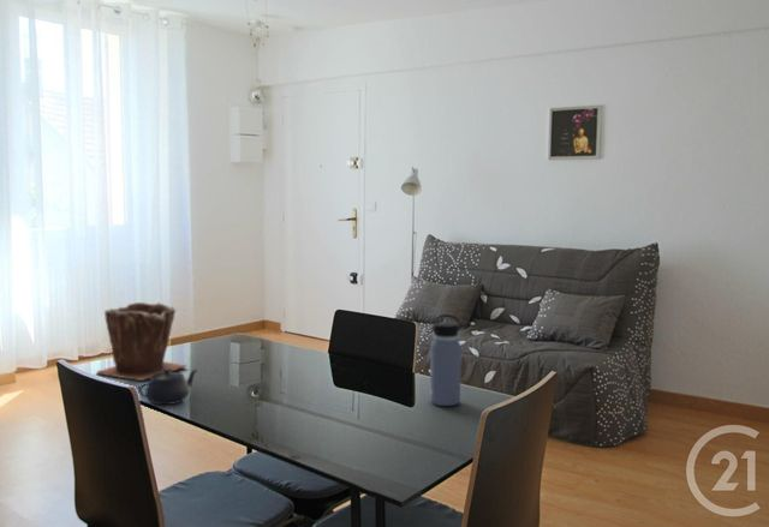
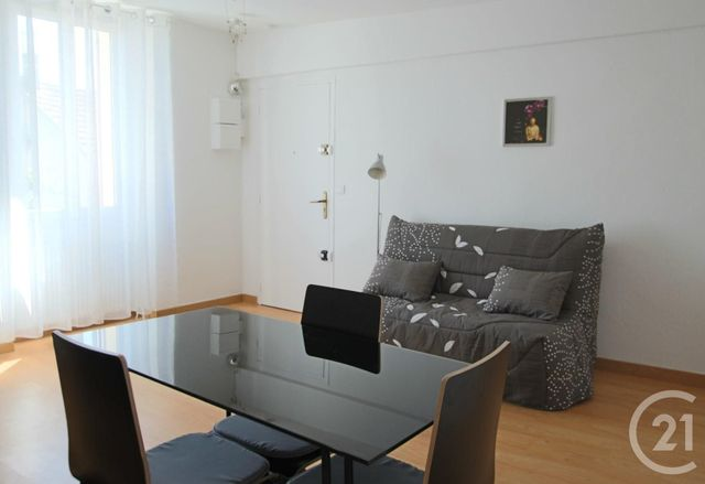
- water bottle (445, 358)
- plant pot (141, 337)
- teapot (169, 384)
